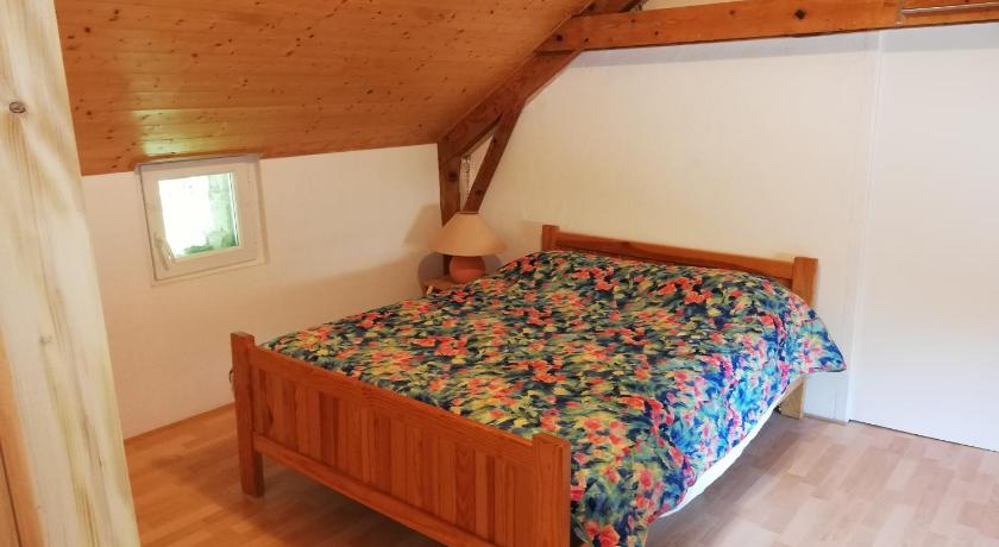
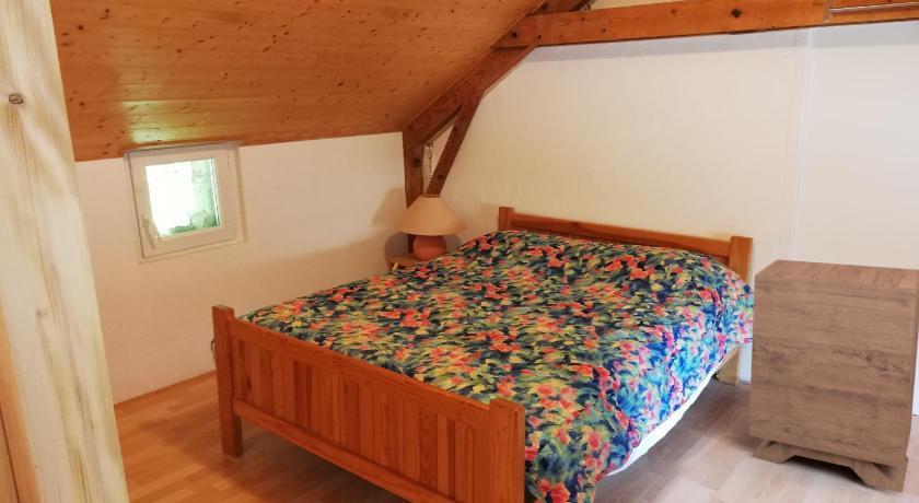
+ nightstand (834, 366)
